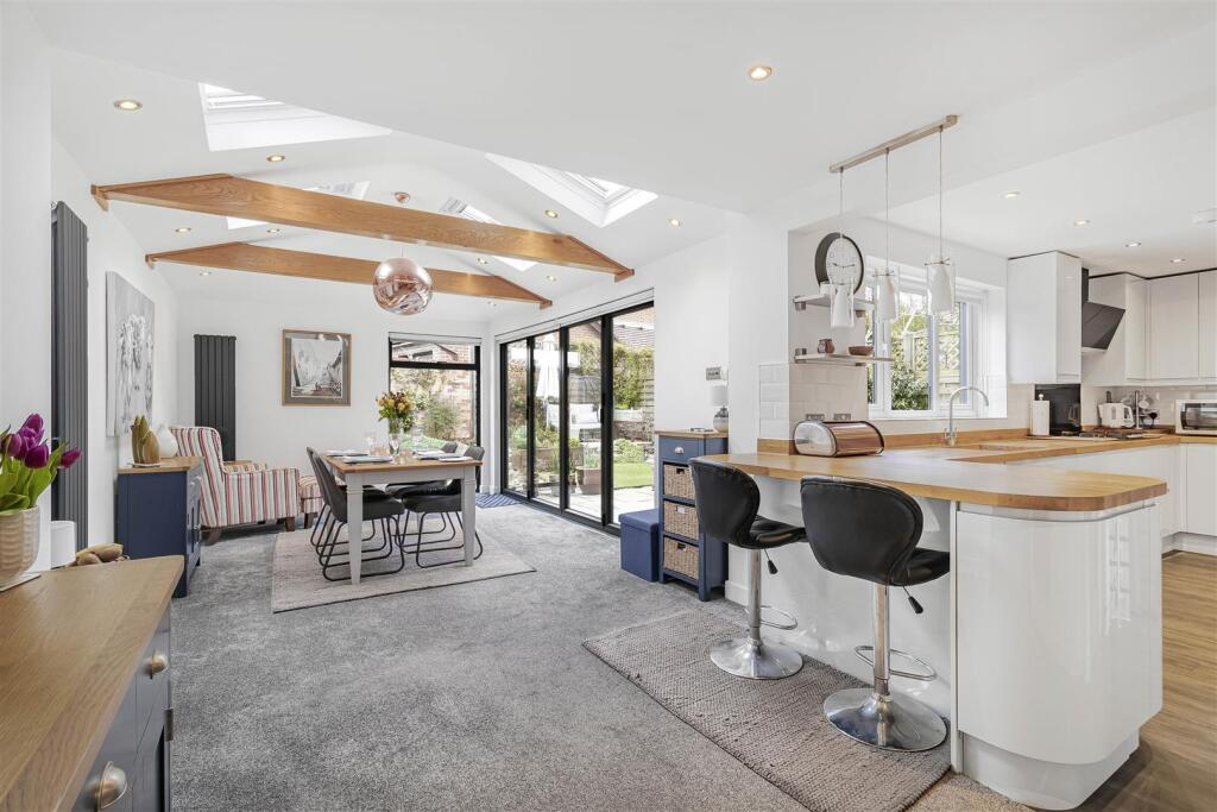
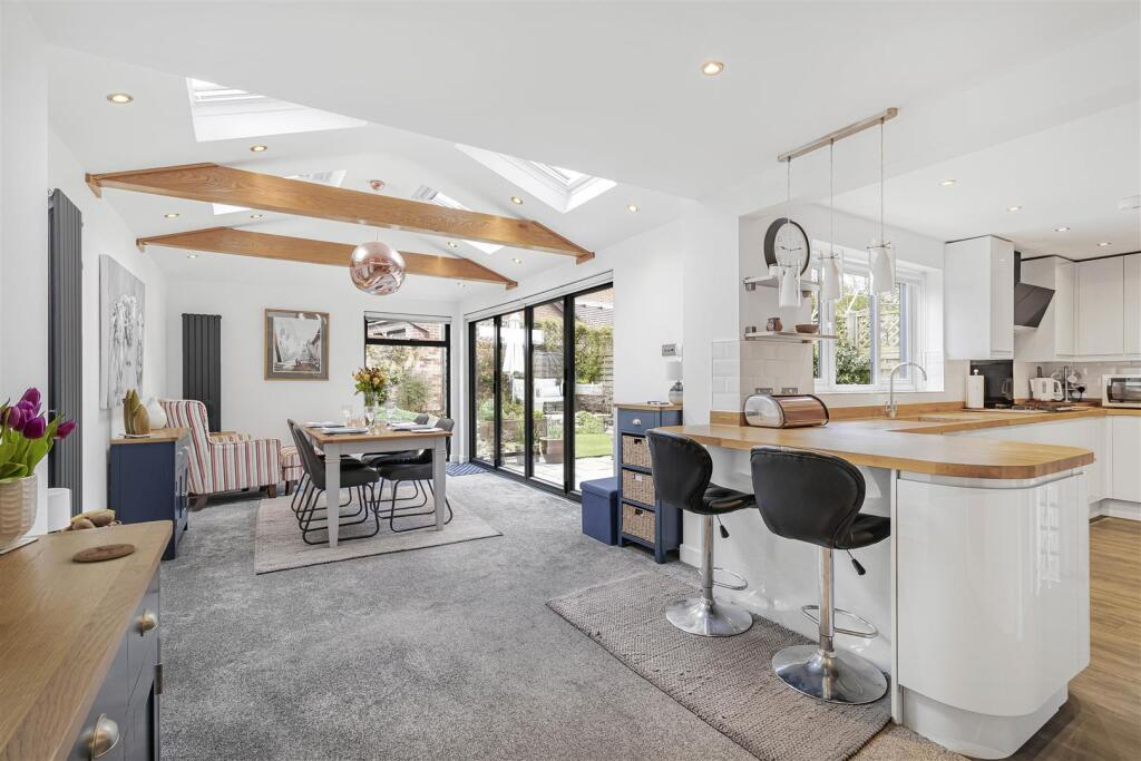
+ coaster (105, 552)
